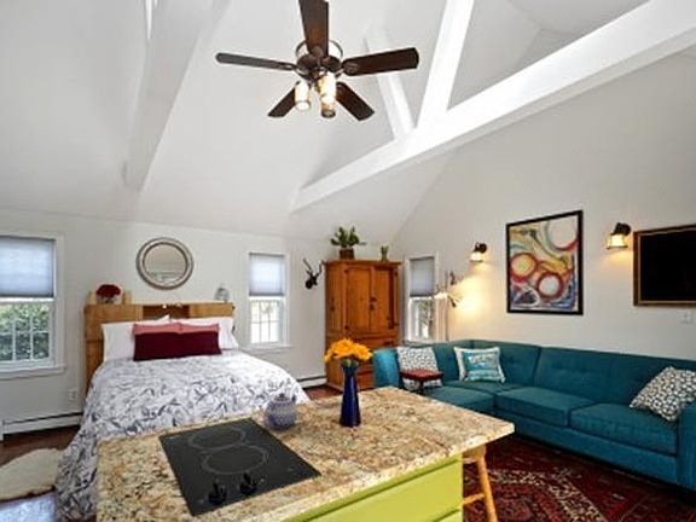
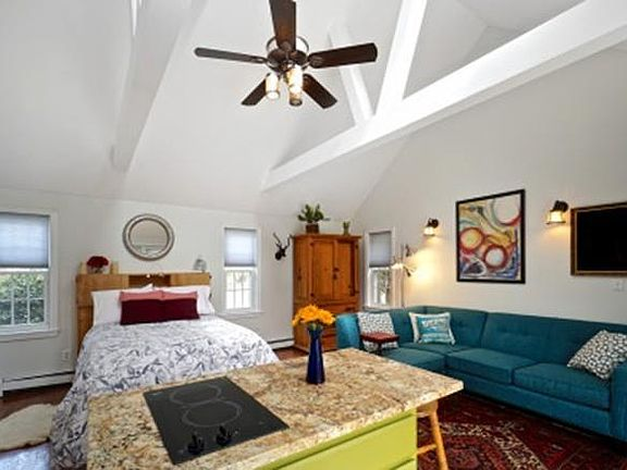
- teapot (280, 408)
